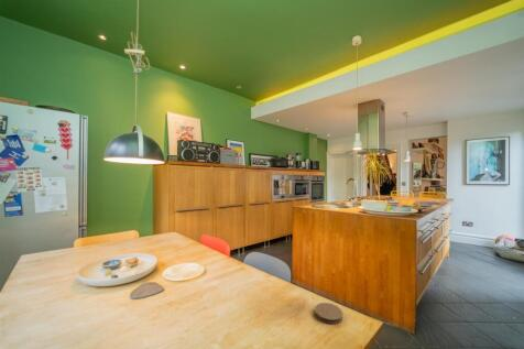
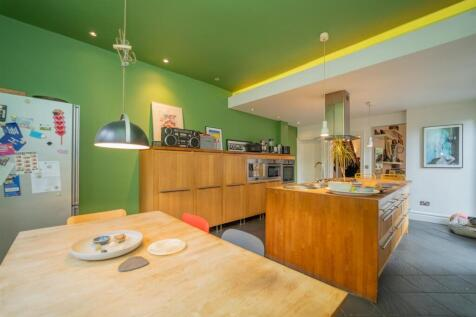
- coaster (328, 312)
